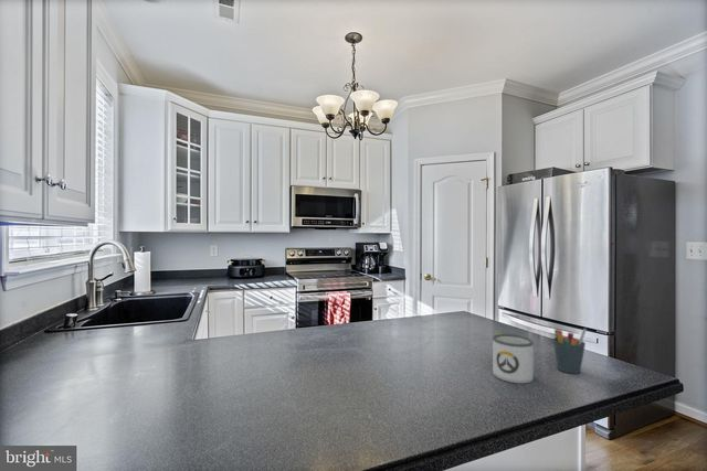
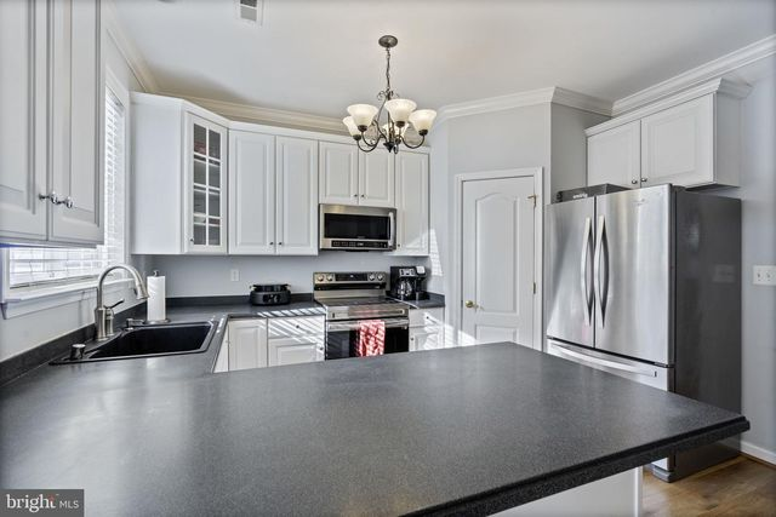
- mug (508, 354)
- pen holder (568, 347)
